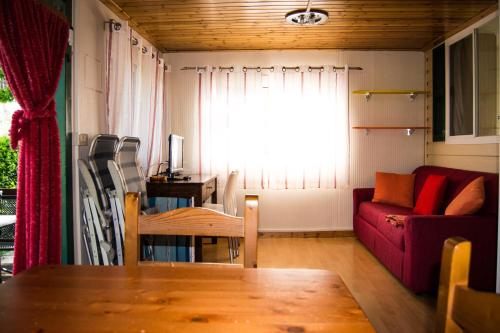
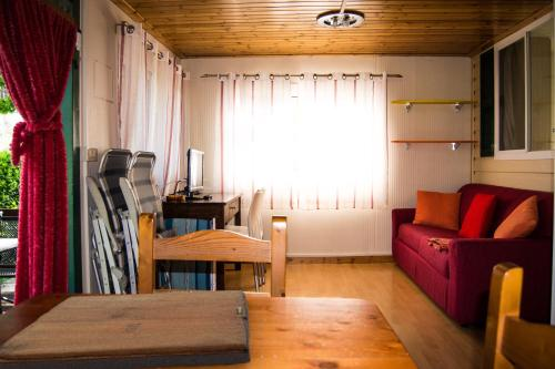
+ religious icon (143, 321)
